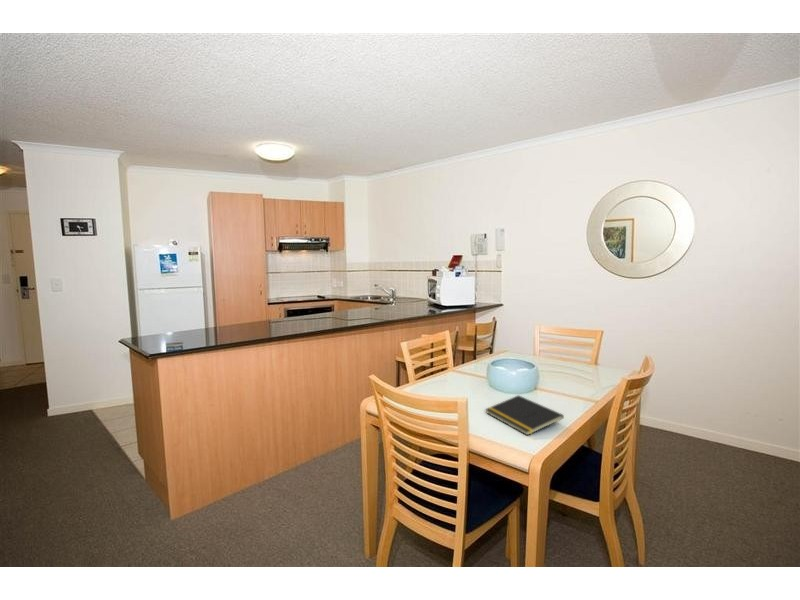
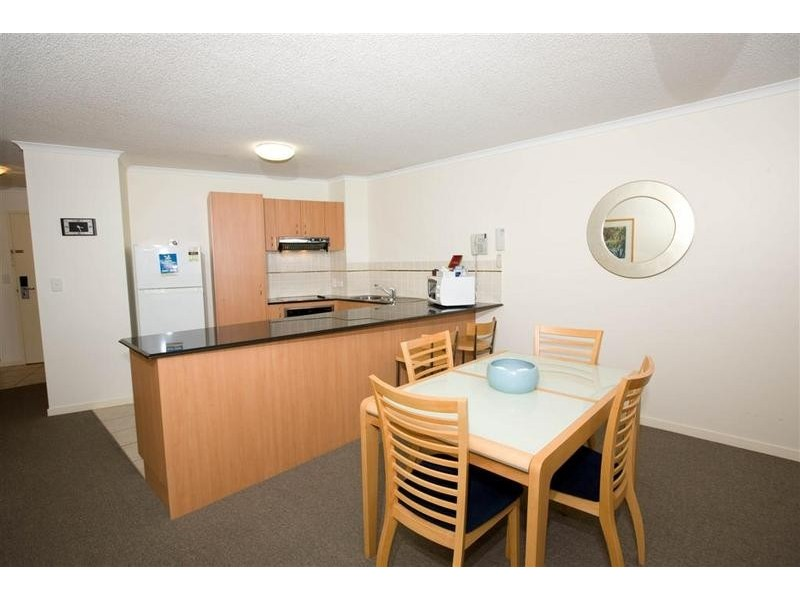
- notepad (522, 413)
